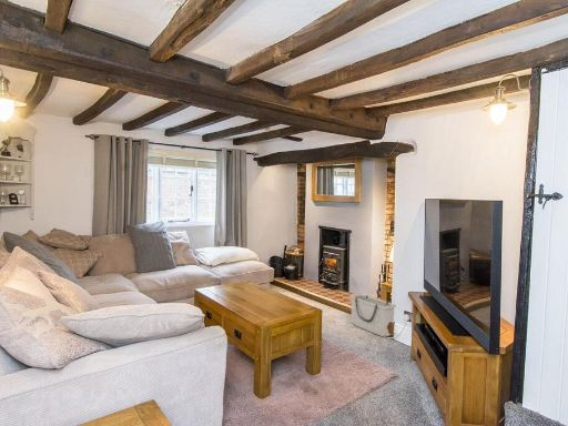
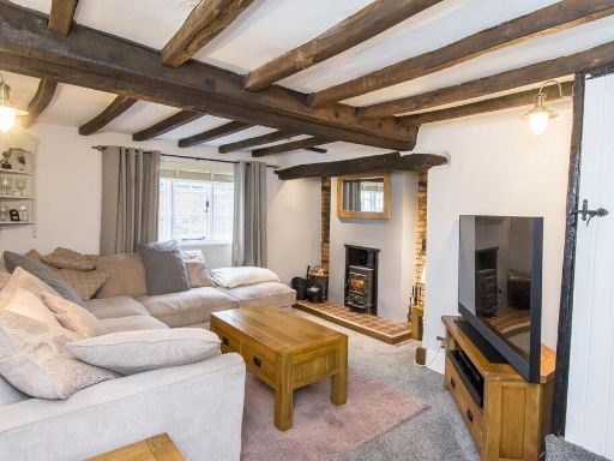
- storage bin (372, 314)
